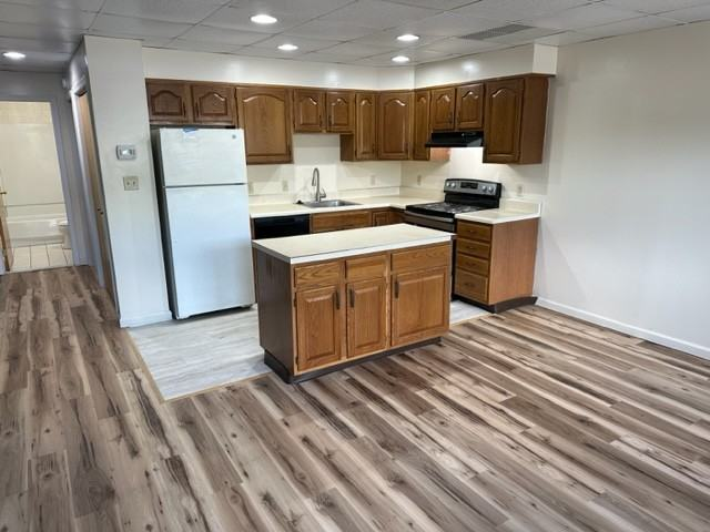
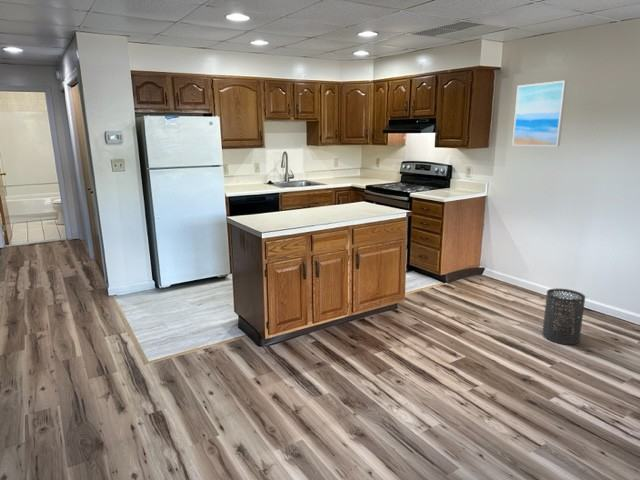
+ wall art (537, 115)
+ trash can (563, 315)
